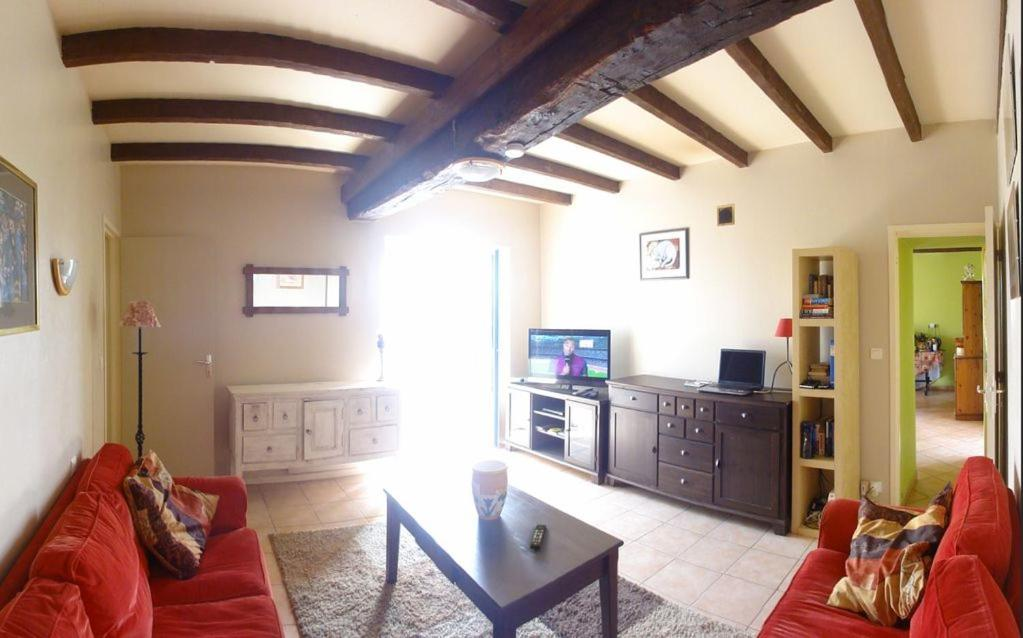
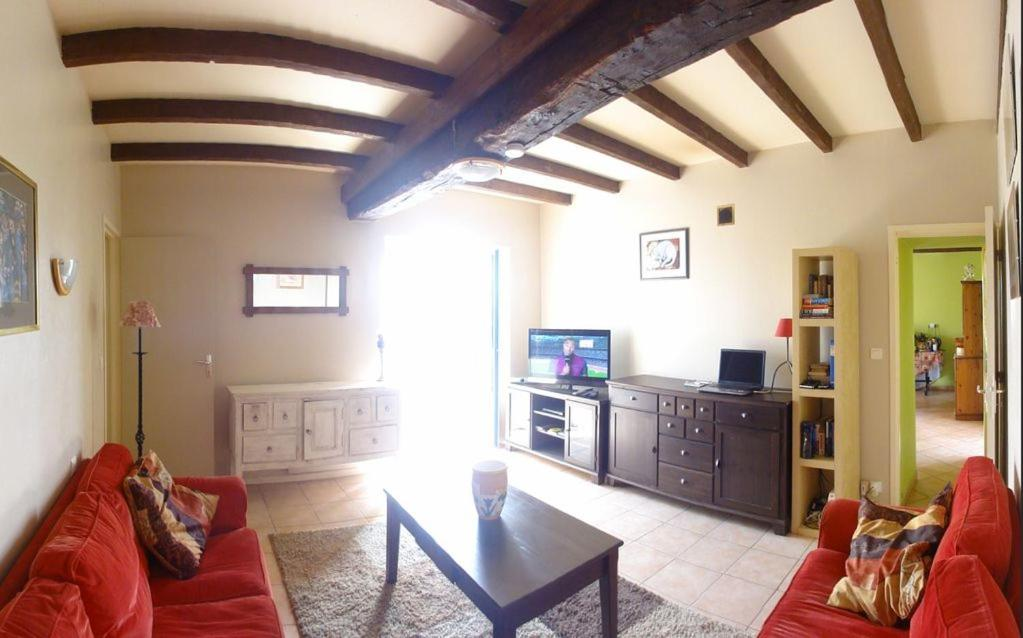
- remote control (538, 536)
